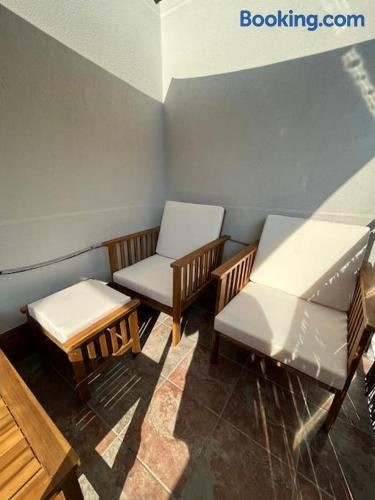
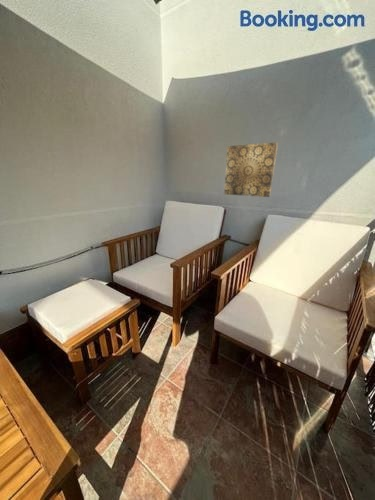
+ wall art (248, 171)
